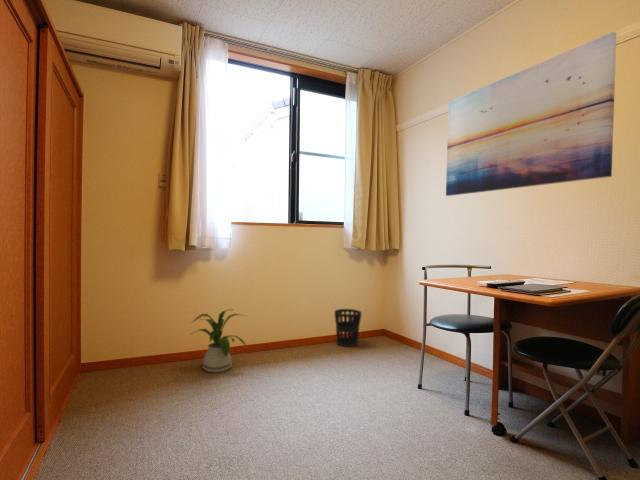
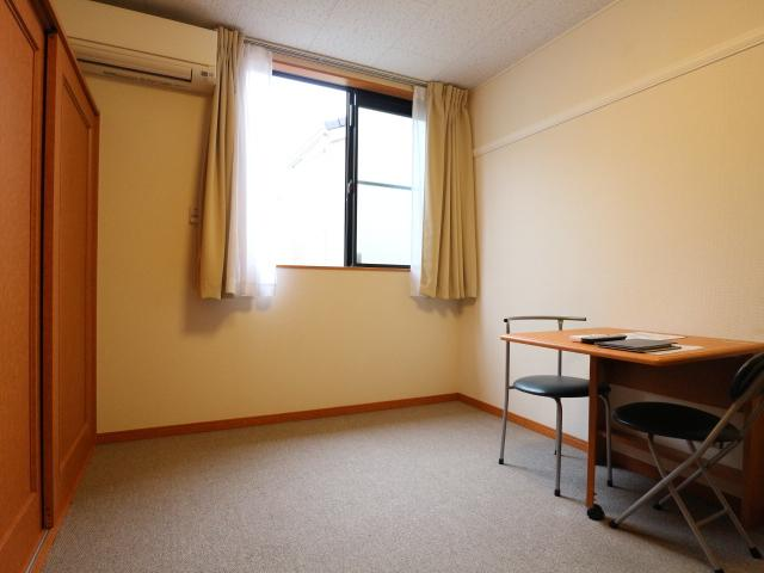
- wall art (513, 131)
- wastebasket (347, 327)
- house plant (218, 335)
